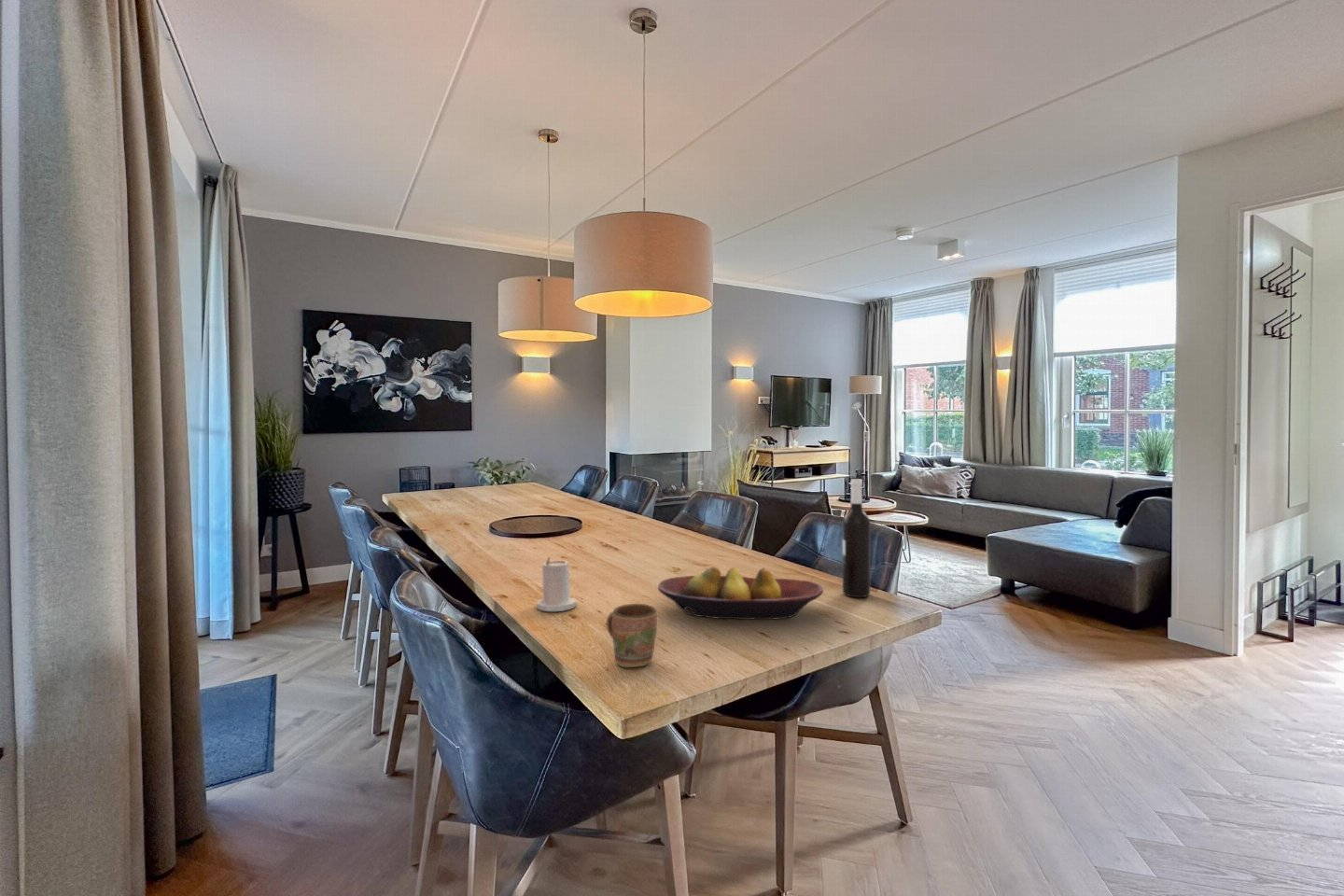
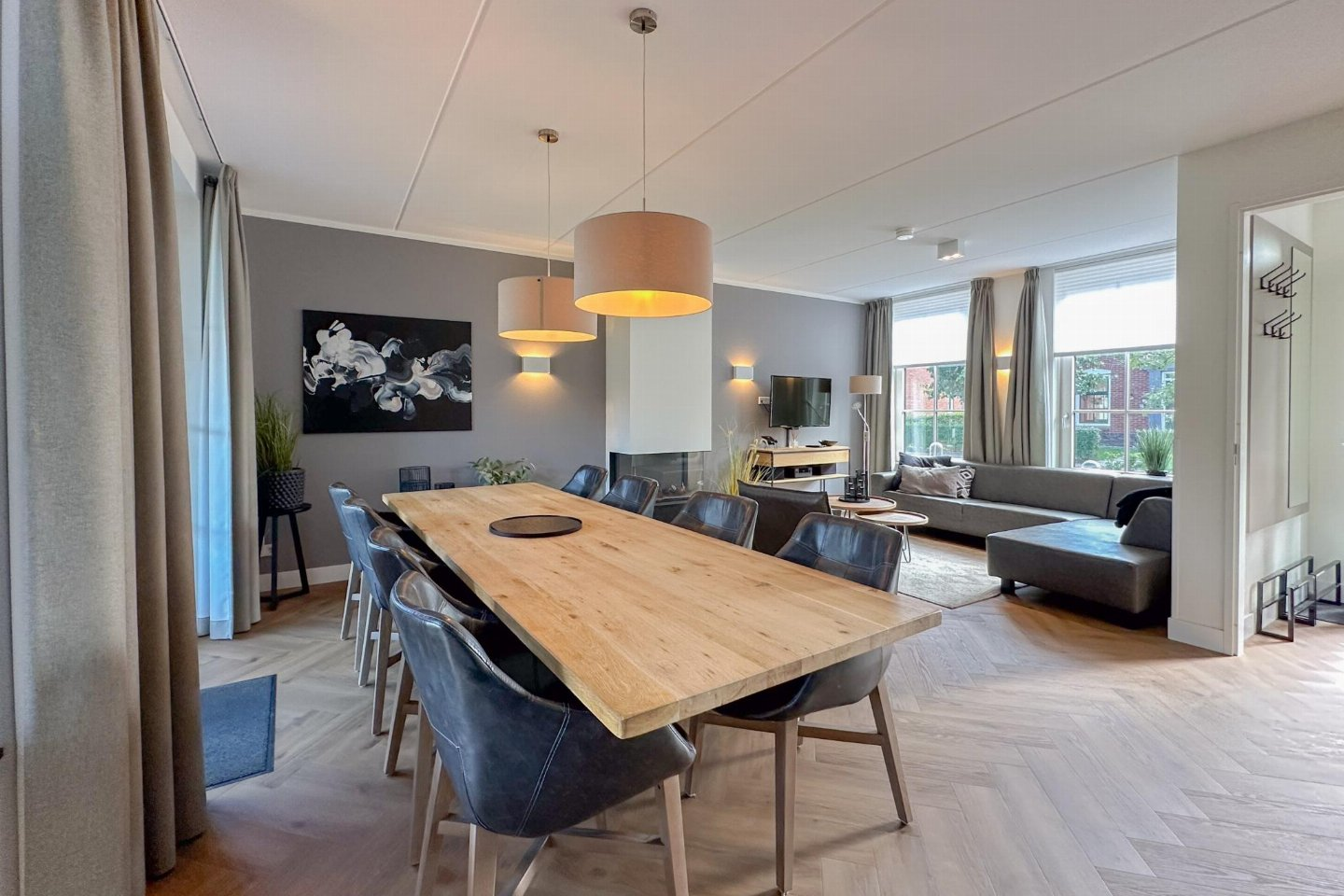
- fruit bowl (739, 589)
- candle (556, 581)
- mug (633, 634)
- wine bottle (856, 537)
